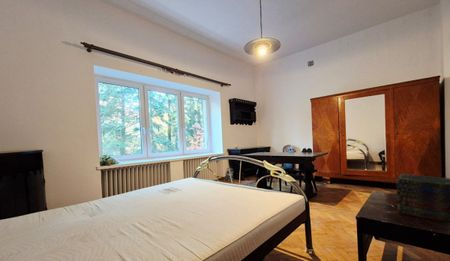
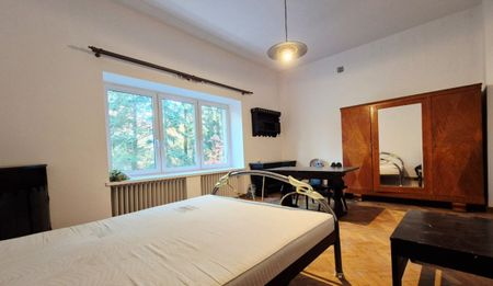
- book stack (425, 195)
